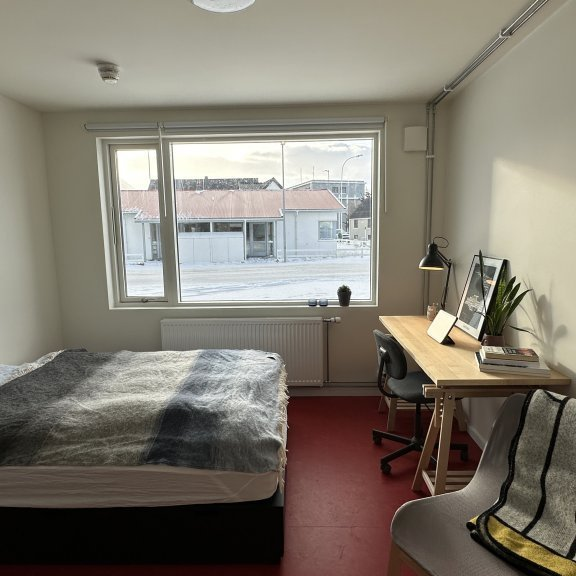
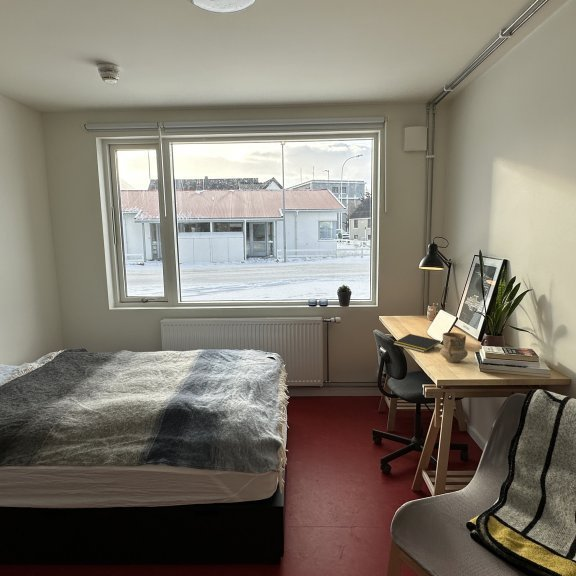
+ mug (453, 348)
+ notepad (416, 342)
